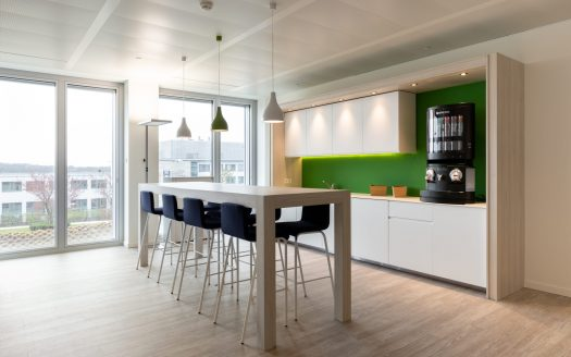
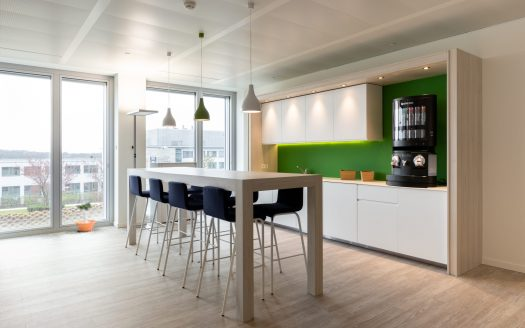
+ potted tree (85, 214)
